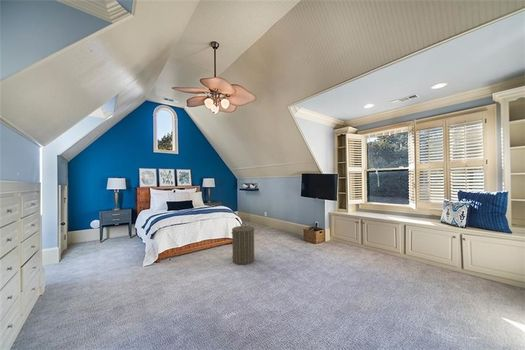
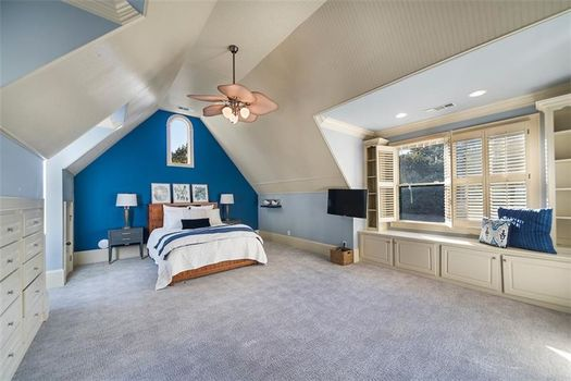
- laundry hamper (243, 241)
